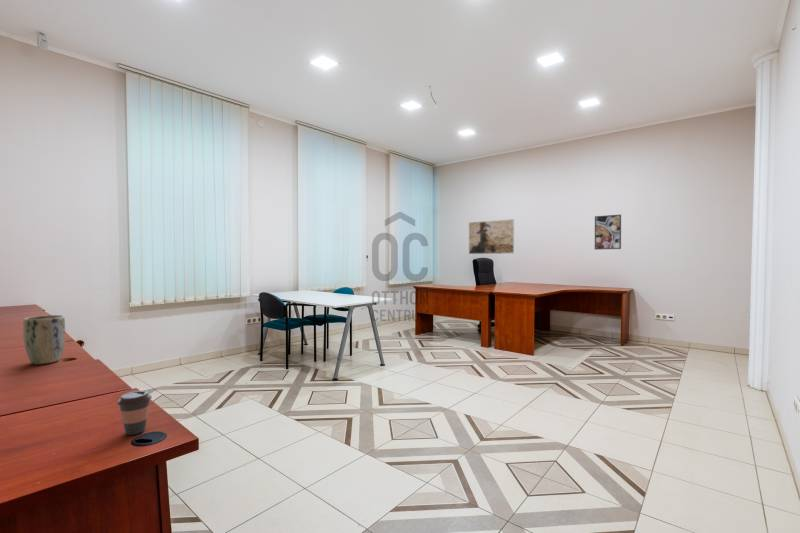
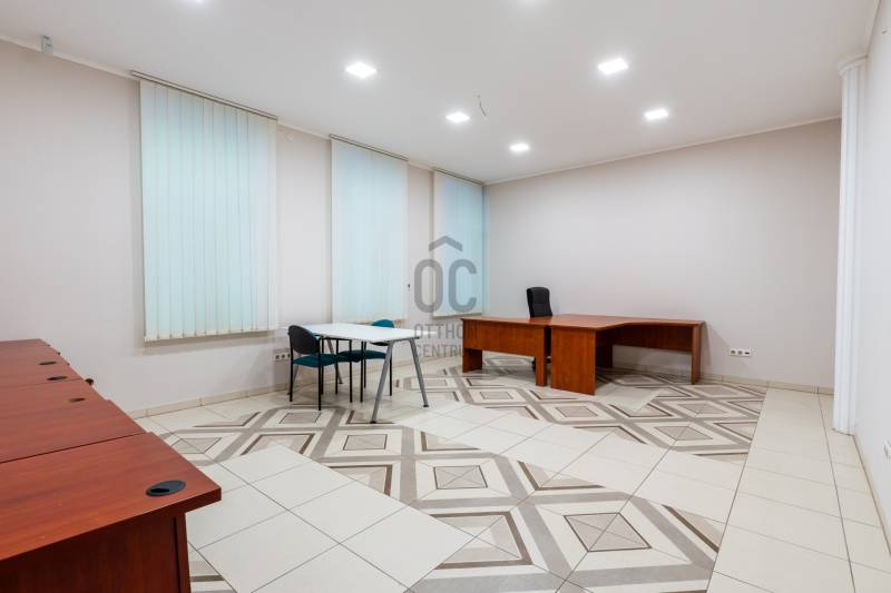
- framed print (607, 232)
- plant pot (44, 339)
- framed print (490, 237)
- coffee cup (135, 412)
